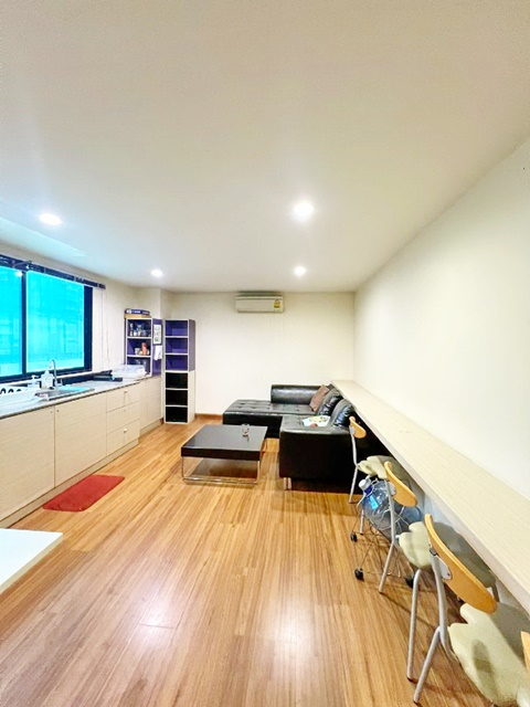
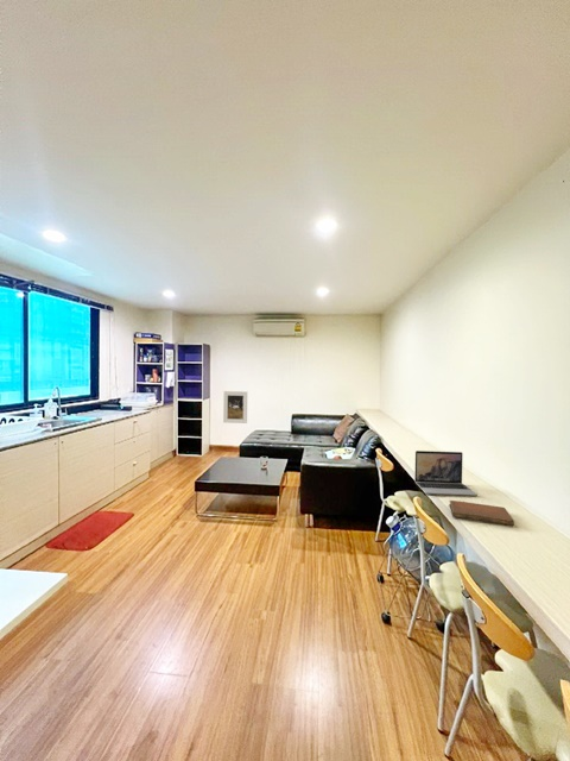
+ laptop (444, 472)
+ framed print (235, 407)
+ notebook (479, 511)
